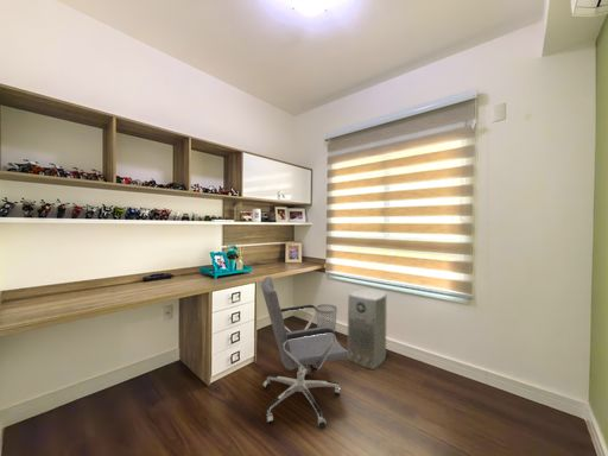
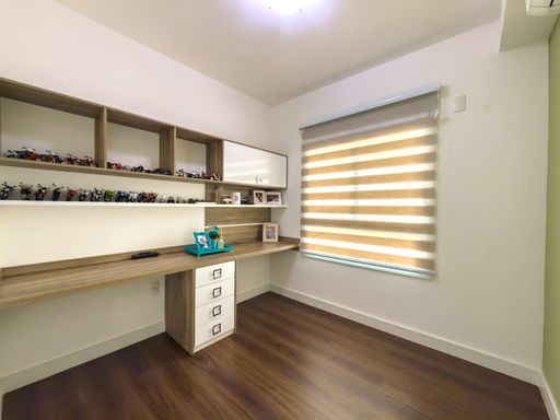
- office chair (302, 340)
- air purifier (368, 324)
- wastebasket (324, 321)
